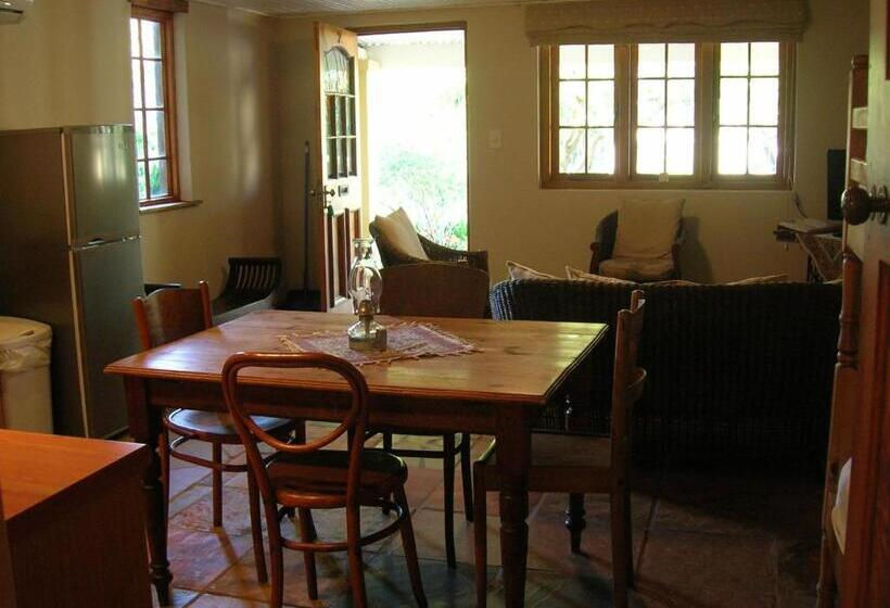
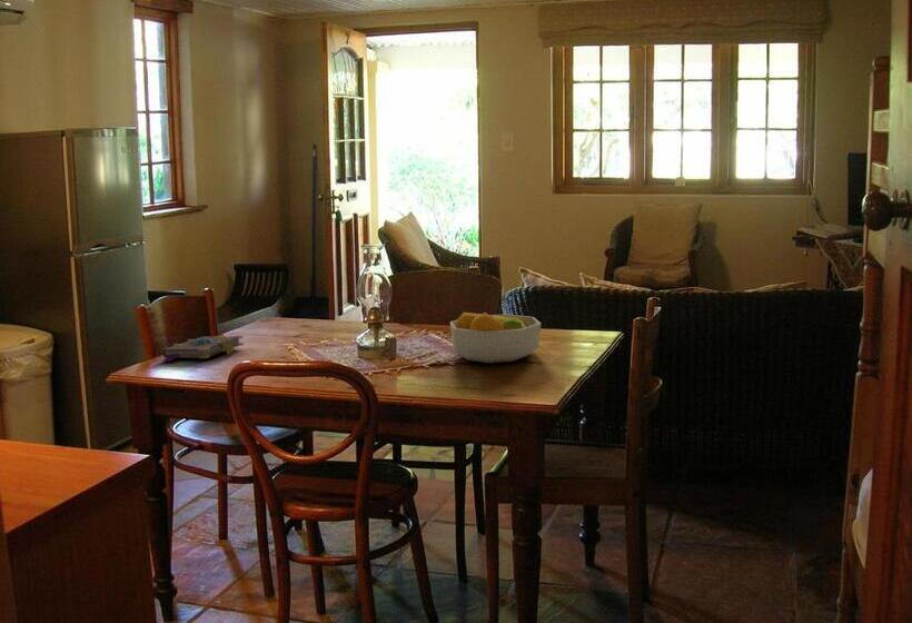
+ fruit bowl (495, 332)
+ book (201, 346)
